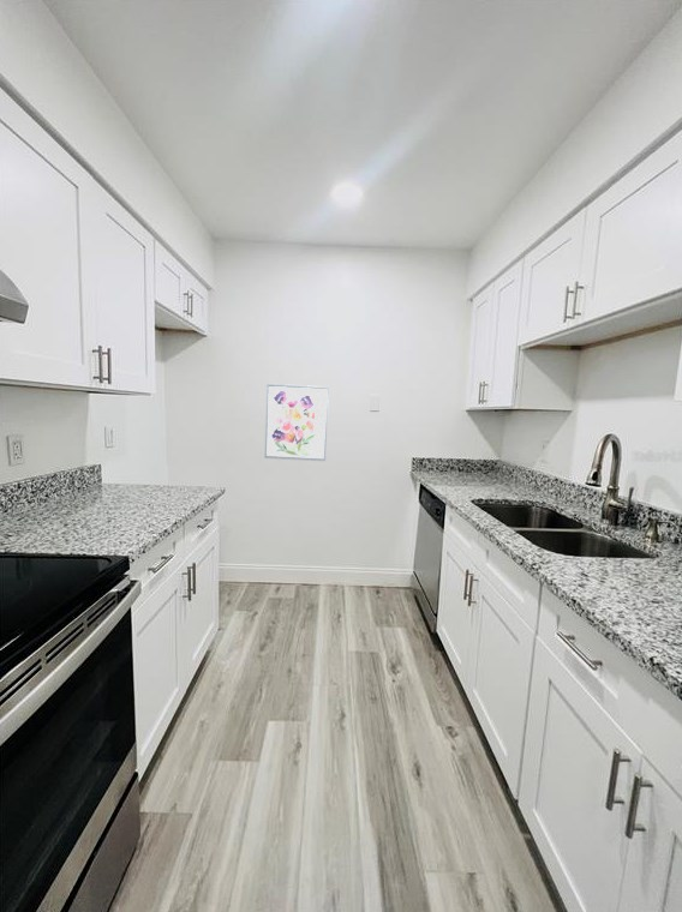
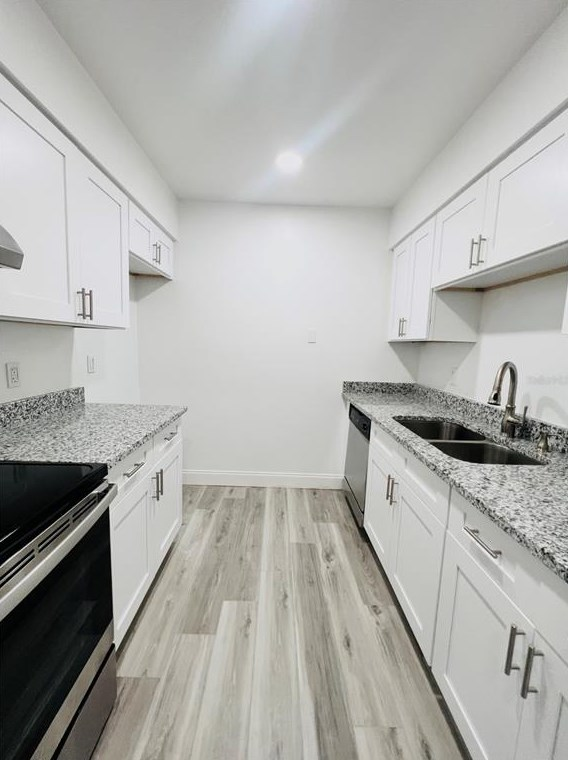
- wall art (297, 422)
